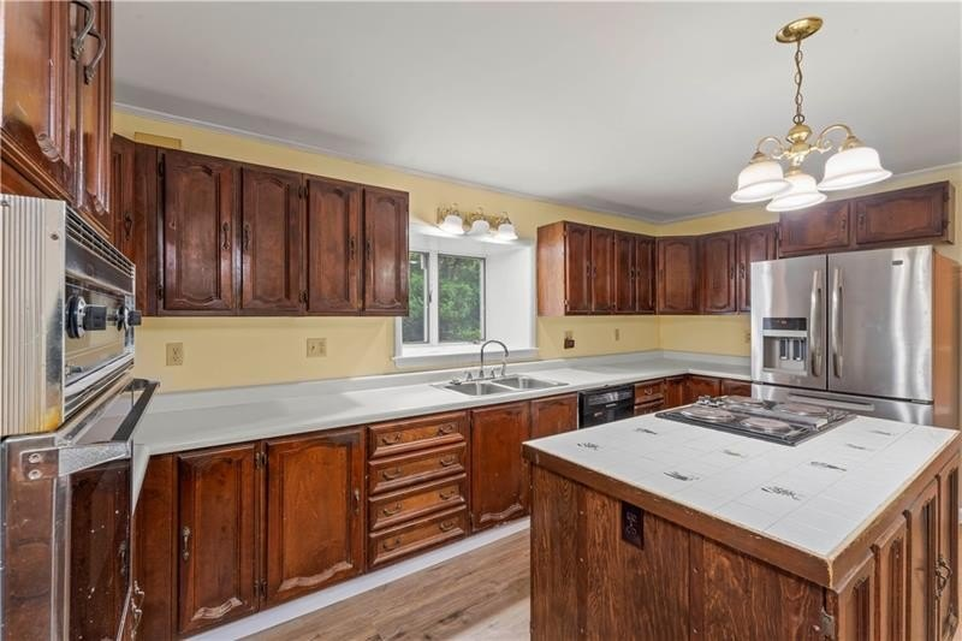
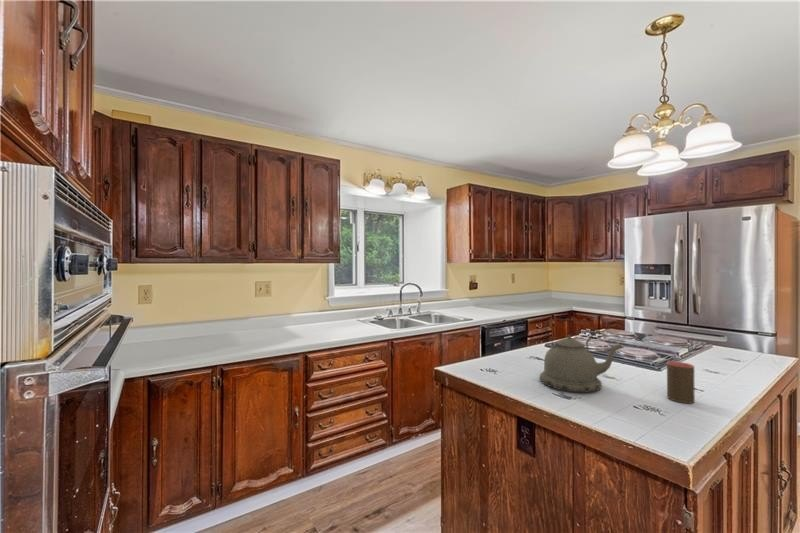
+ cup (680, 381)
+ kettle (573, 351)
